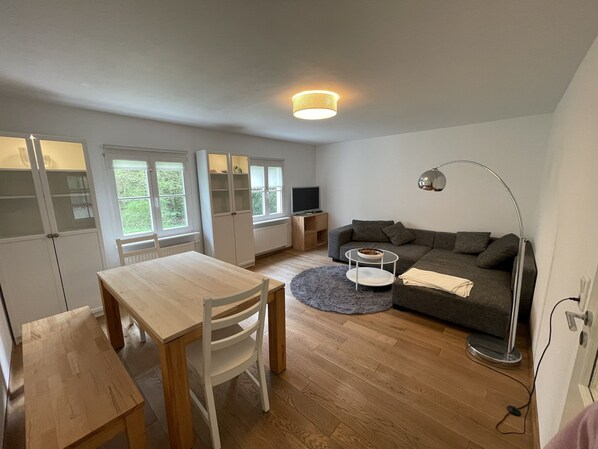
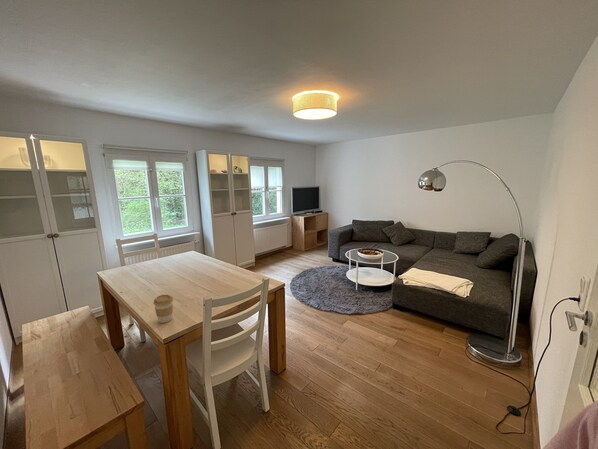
+ coffee cup (164, 308)
